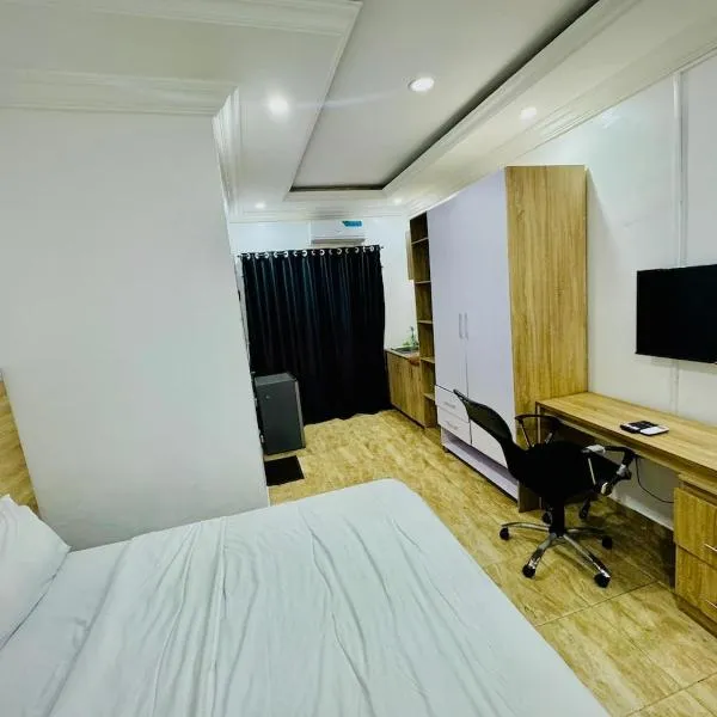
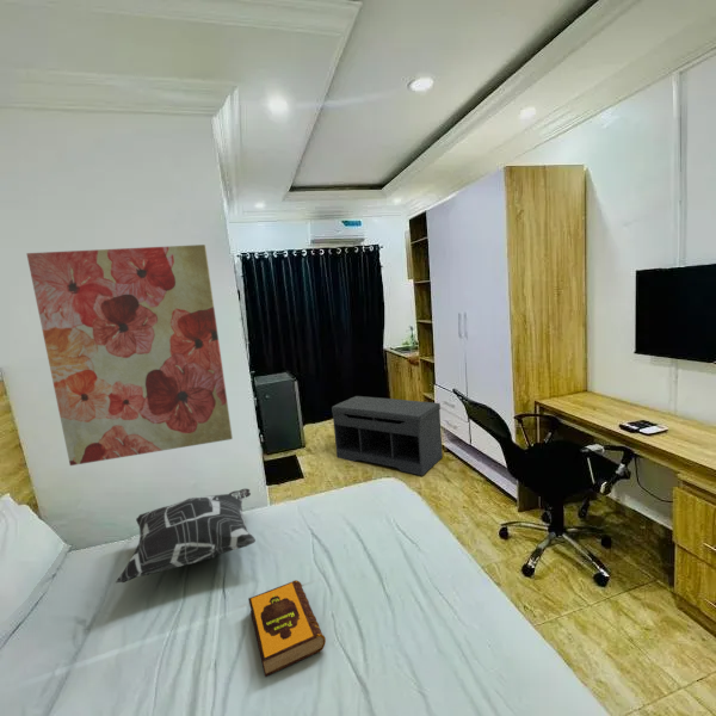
+ decorative pillow (195, 526)
+ hardback book (284, 621)
+ wall art (138, 353)
+ bench (385, 431)
